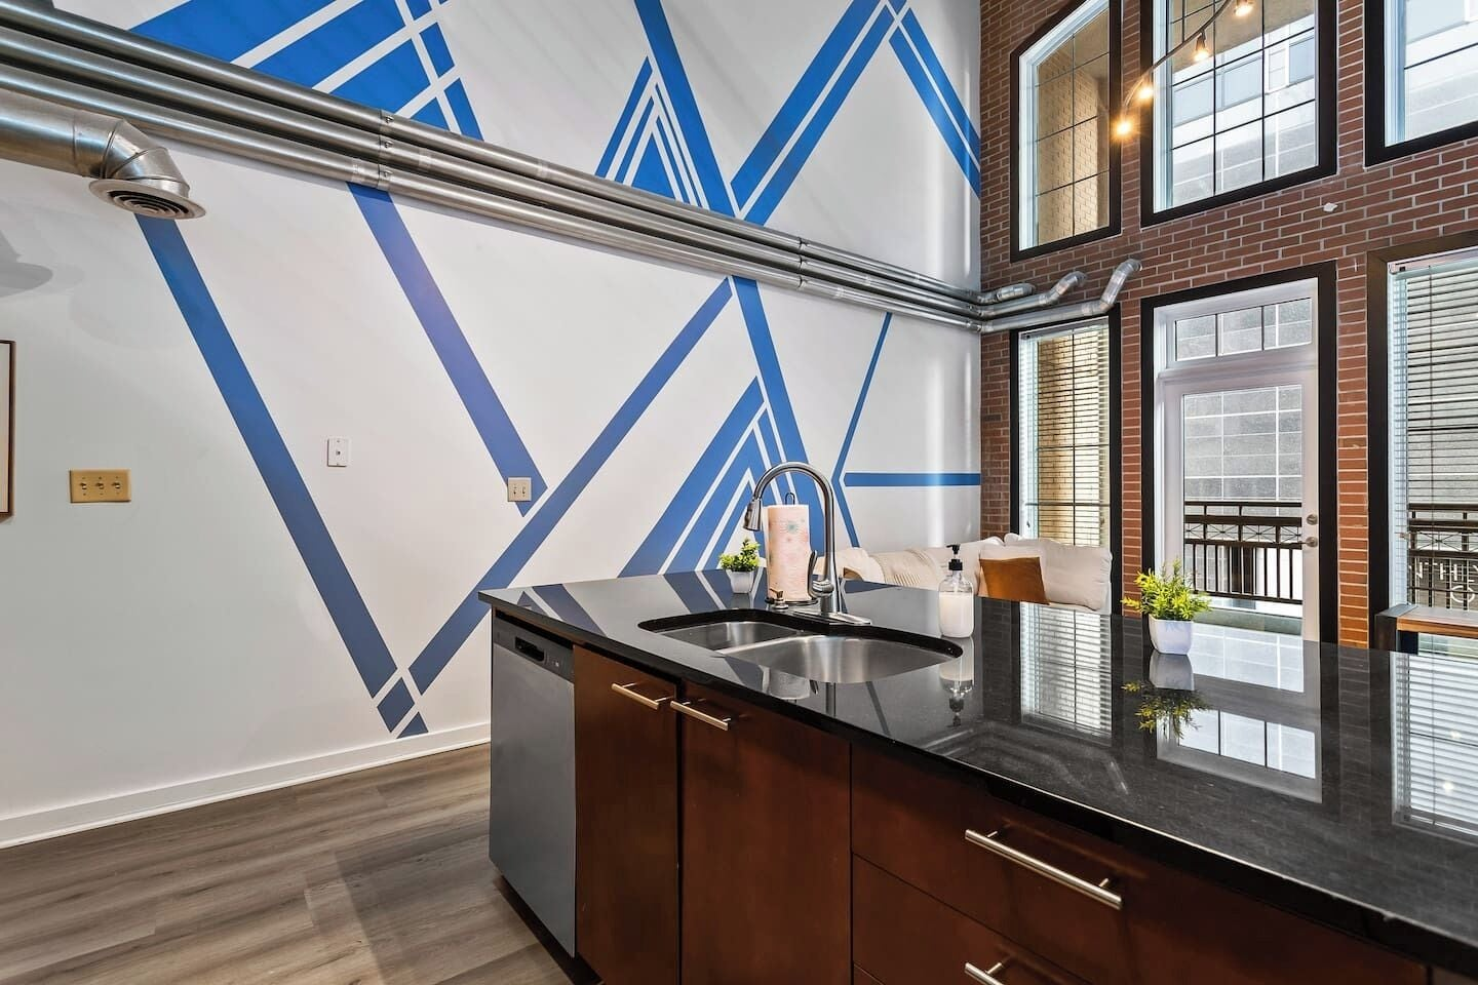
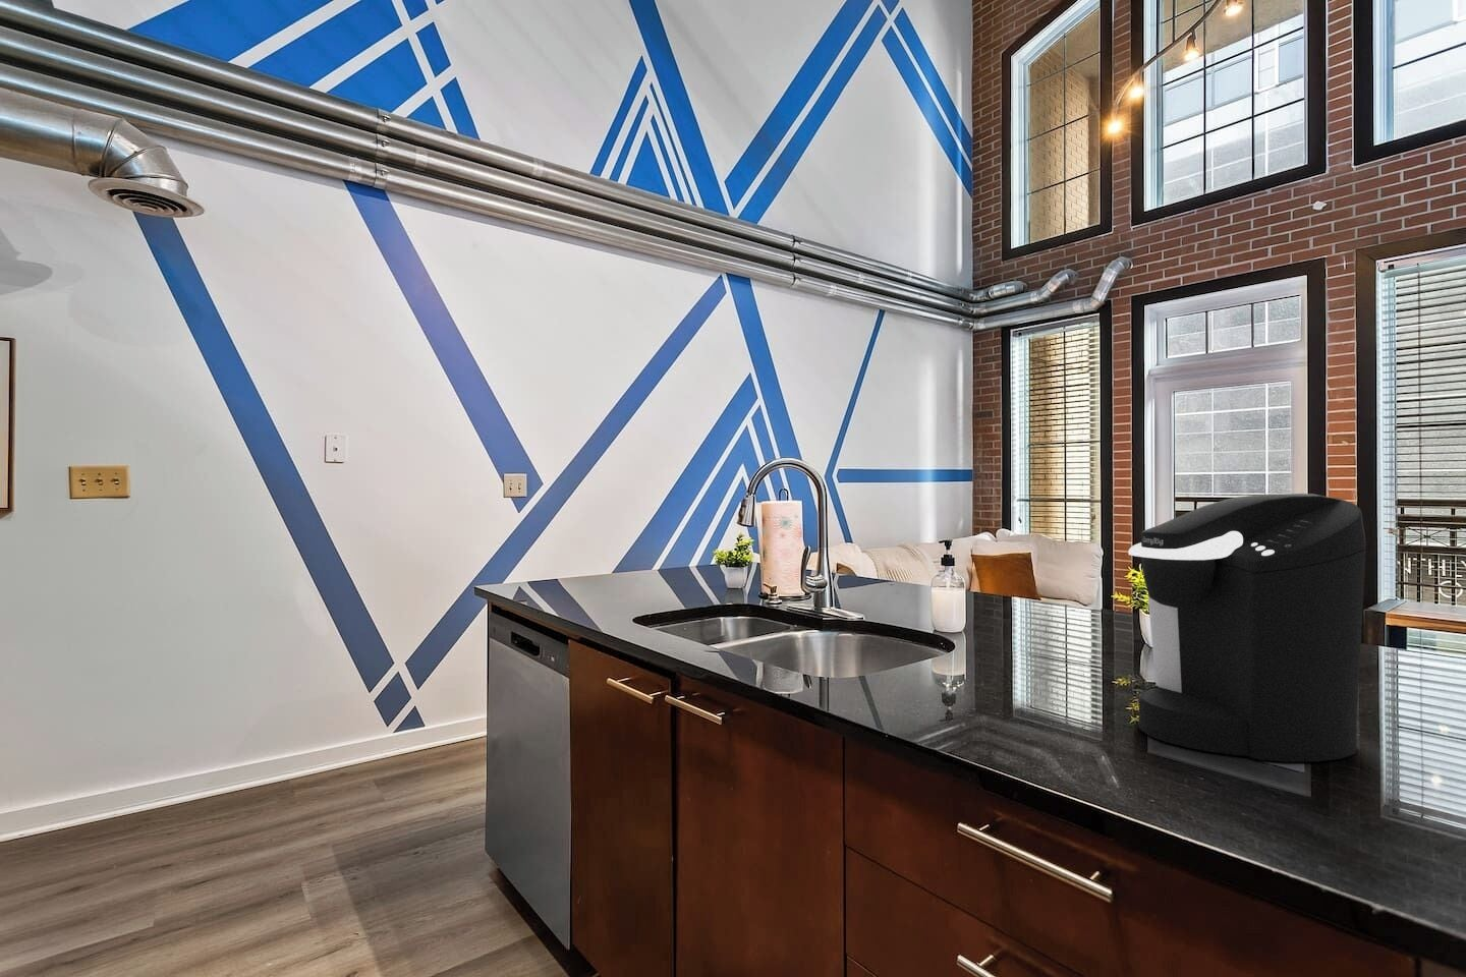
+ coffee maker (1233, 613)
